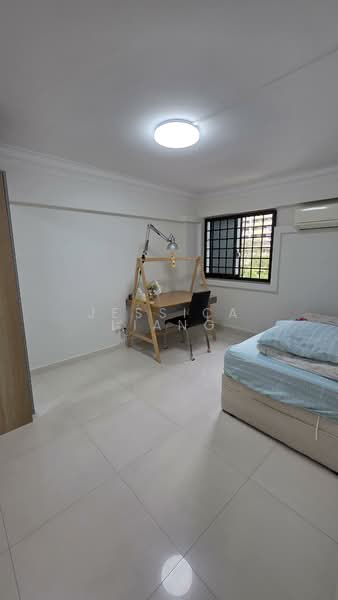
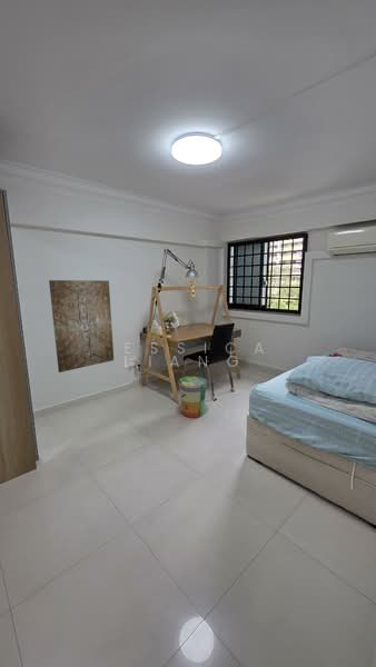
+ wall art (85, 323)
+ trash can (192, 396)
